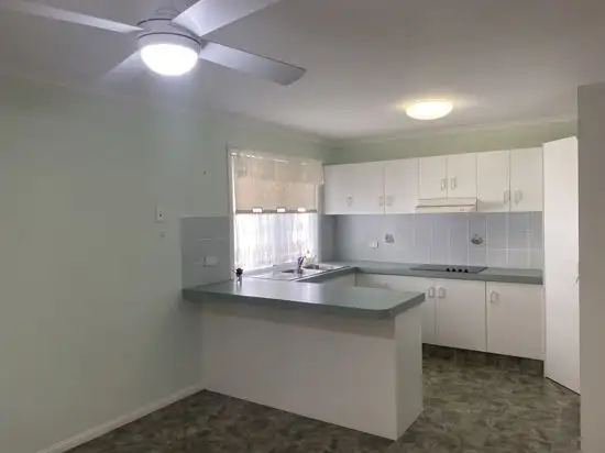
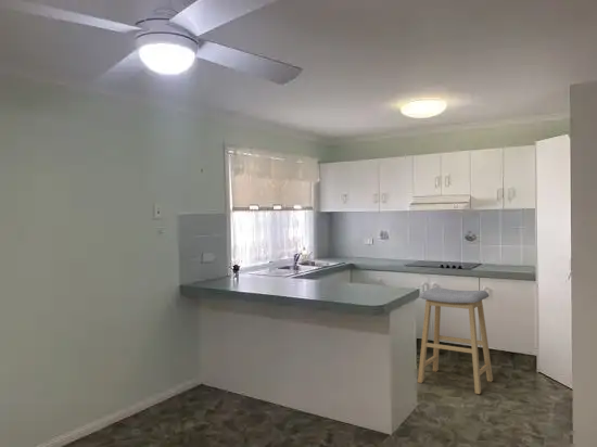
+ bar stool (454, 337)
